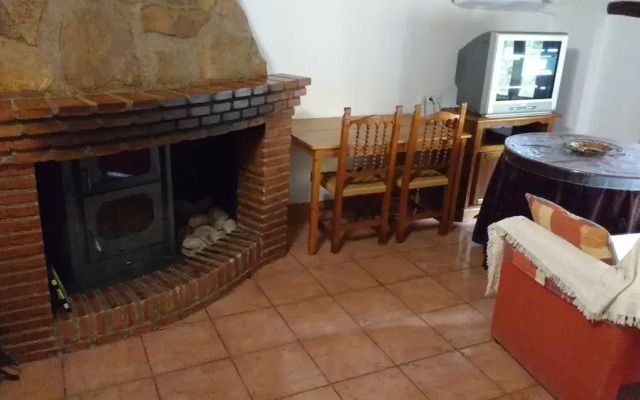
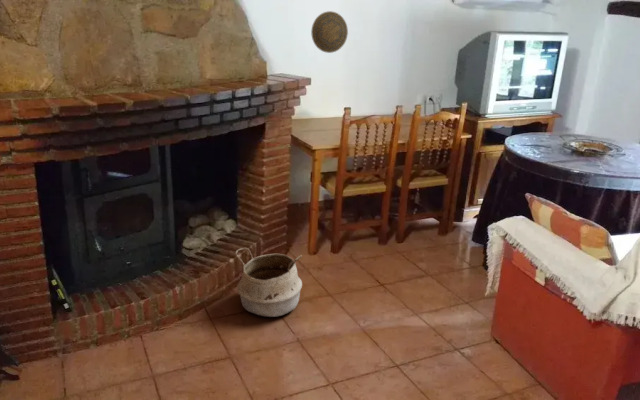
+ woven basket (267, 277)
+ decorative plate (330, 32)
